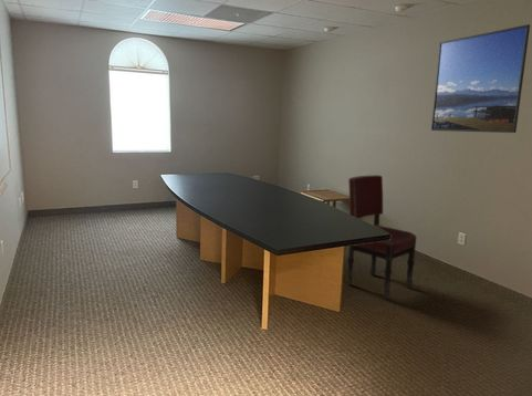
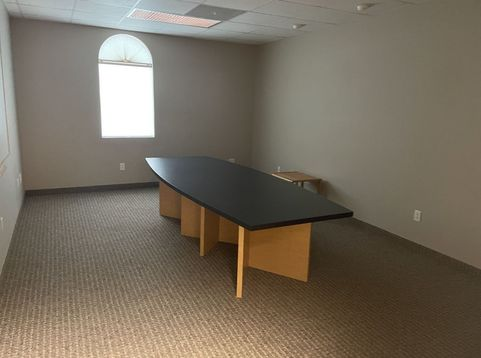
- dining chair (382, 229)
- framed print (474, 83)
